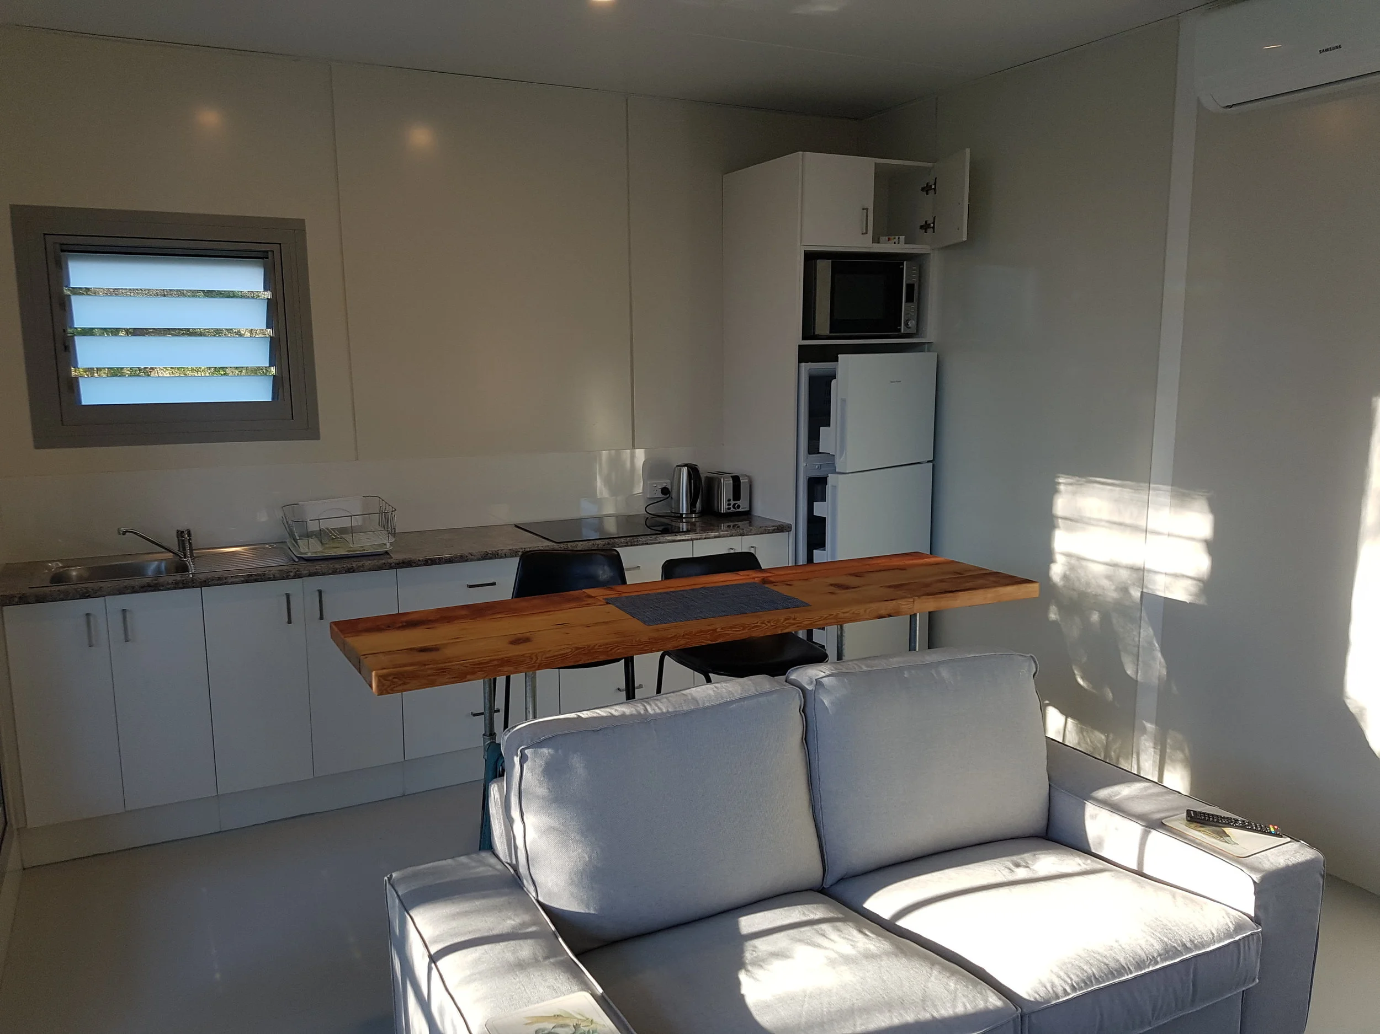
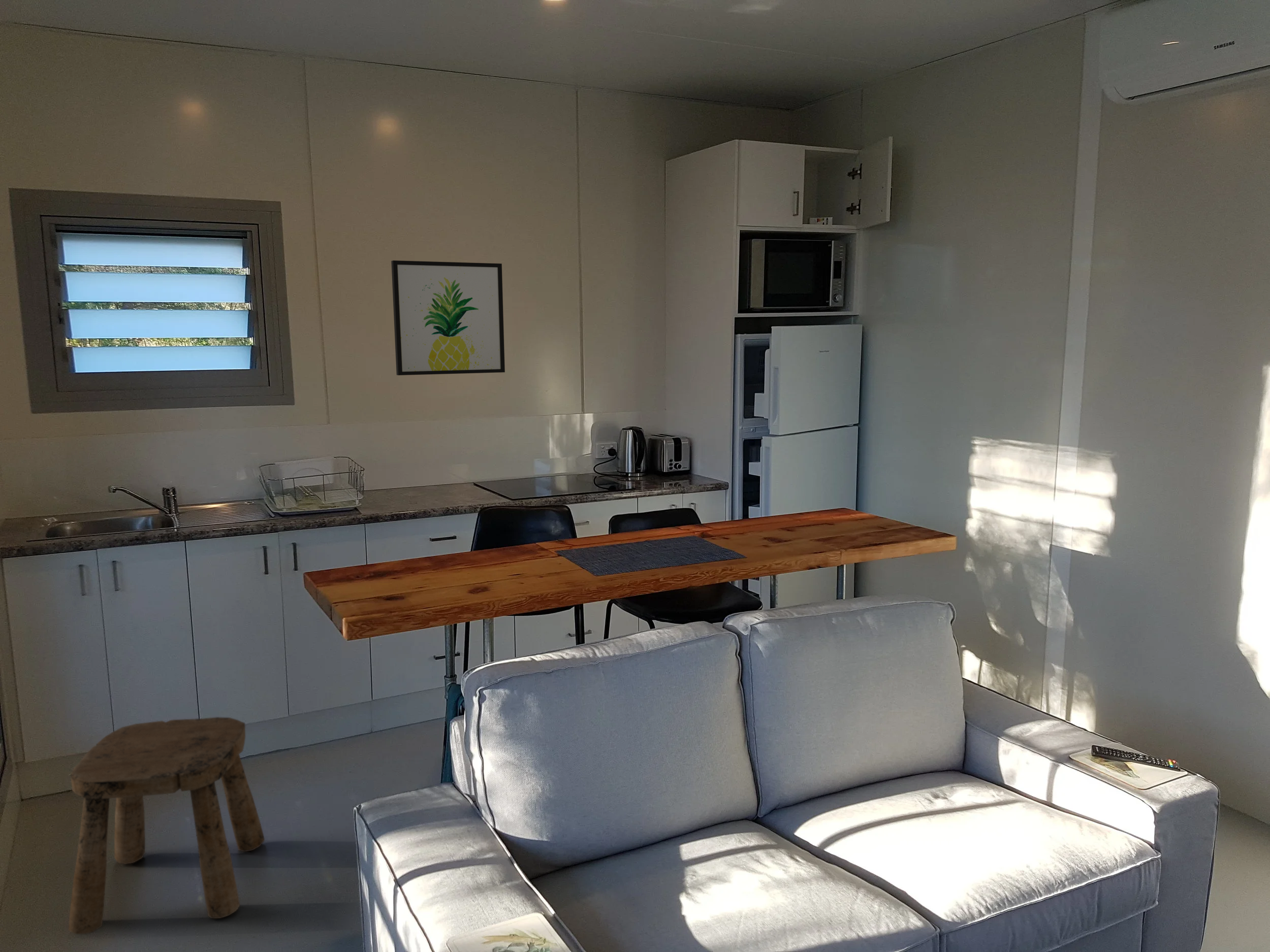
+ wall art (450, 318)
+ stool (167, 794)
